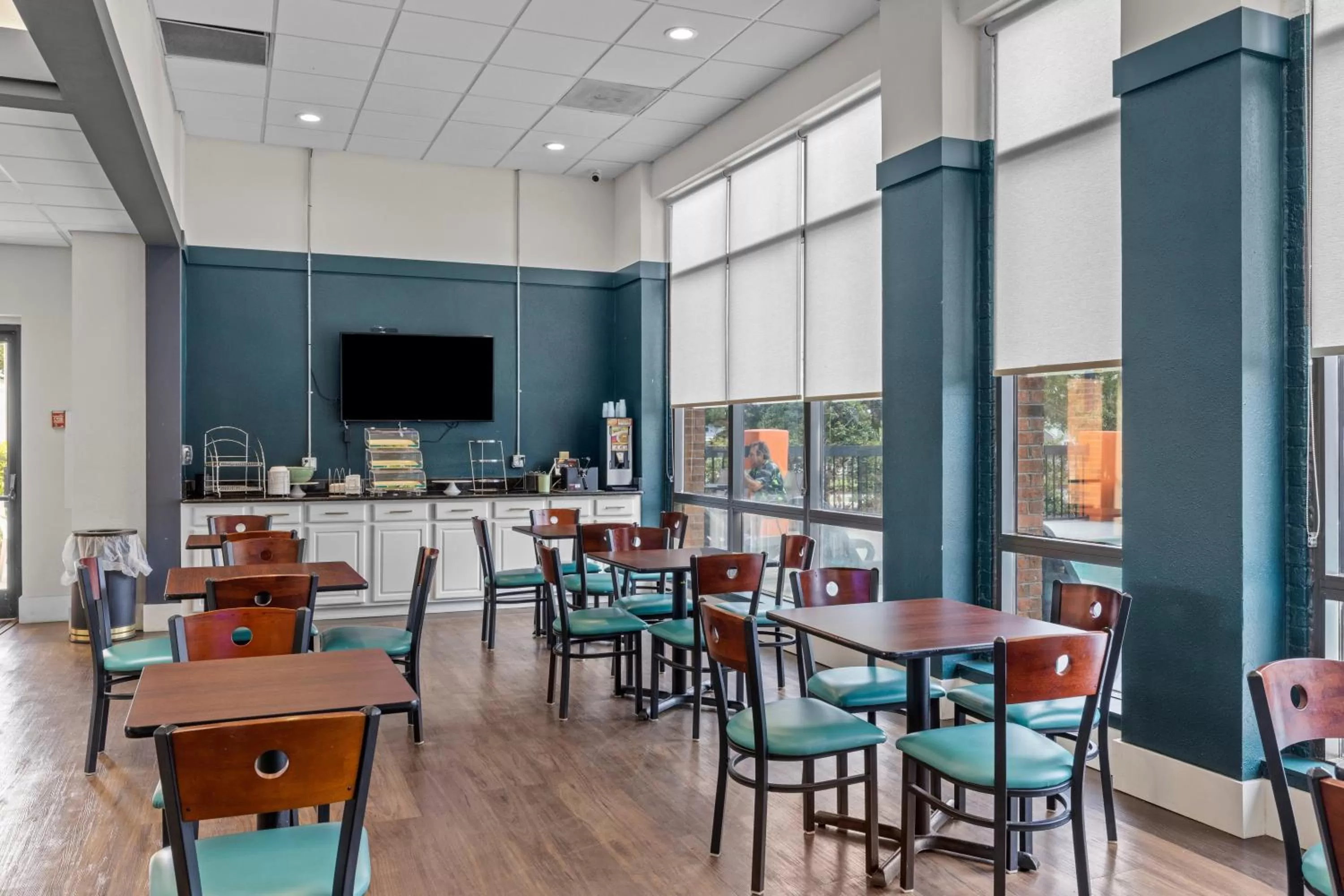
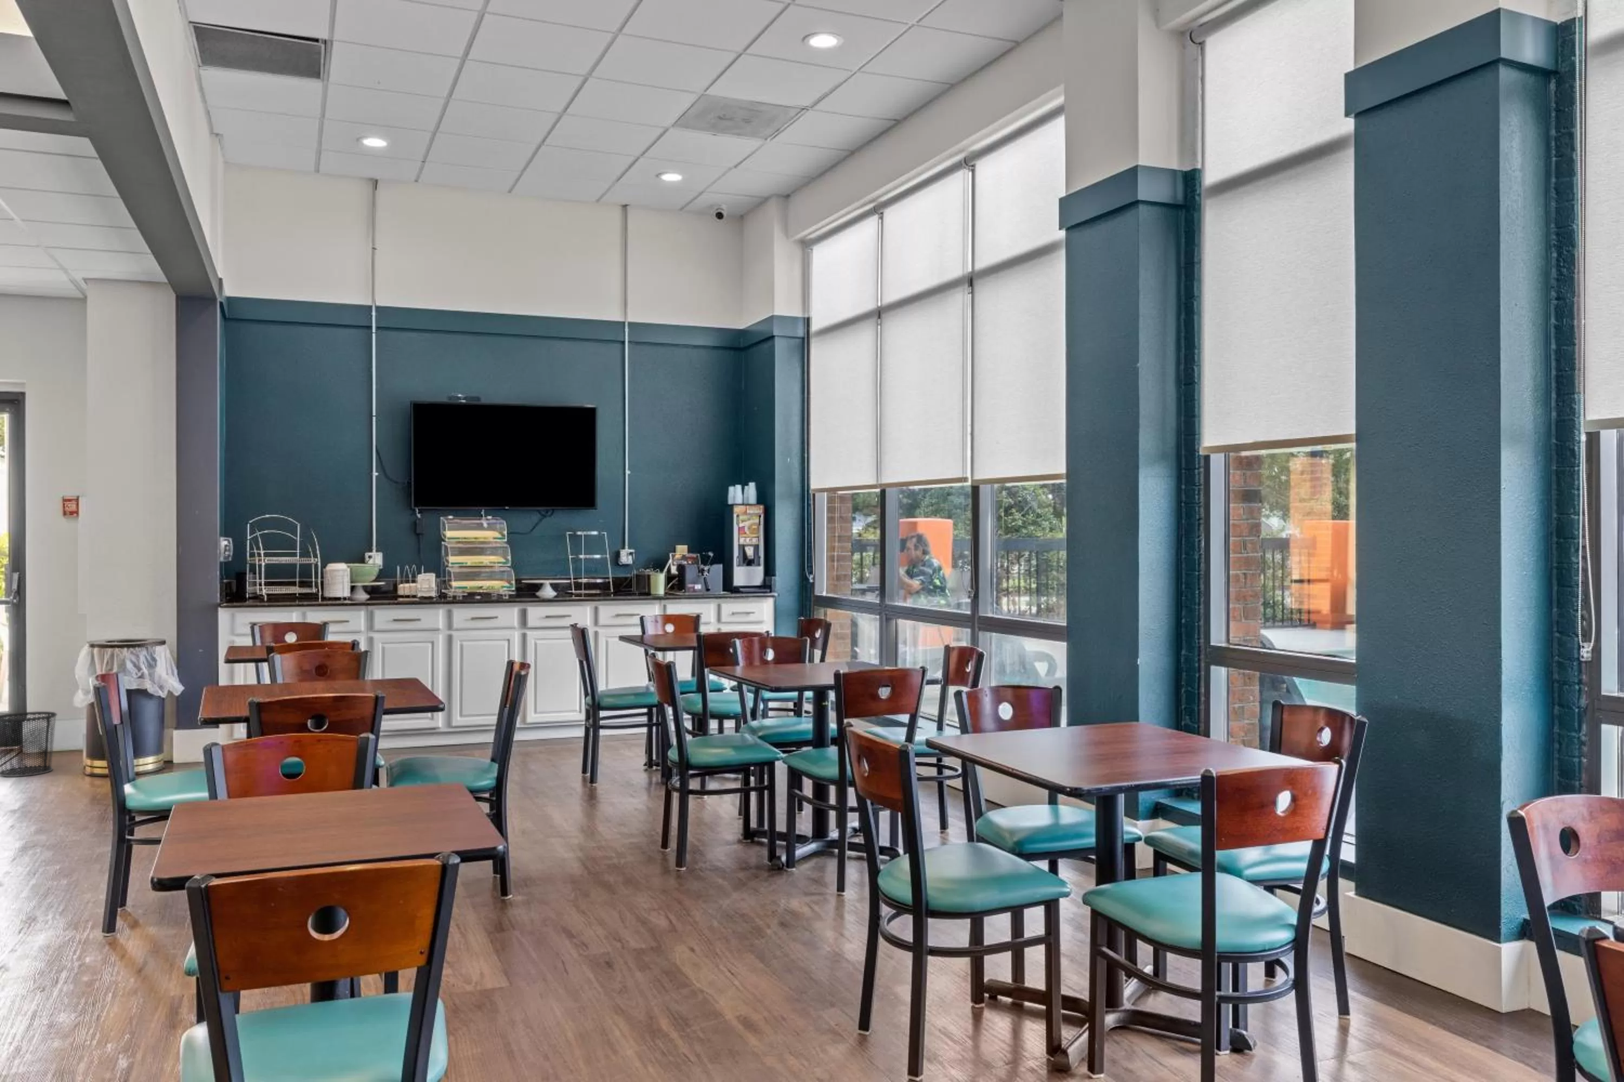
+ waste bin (25, 744)
